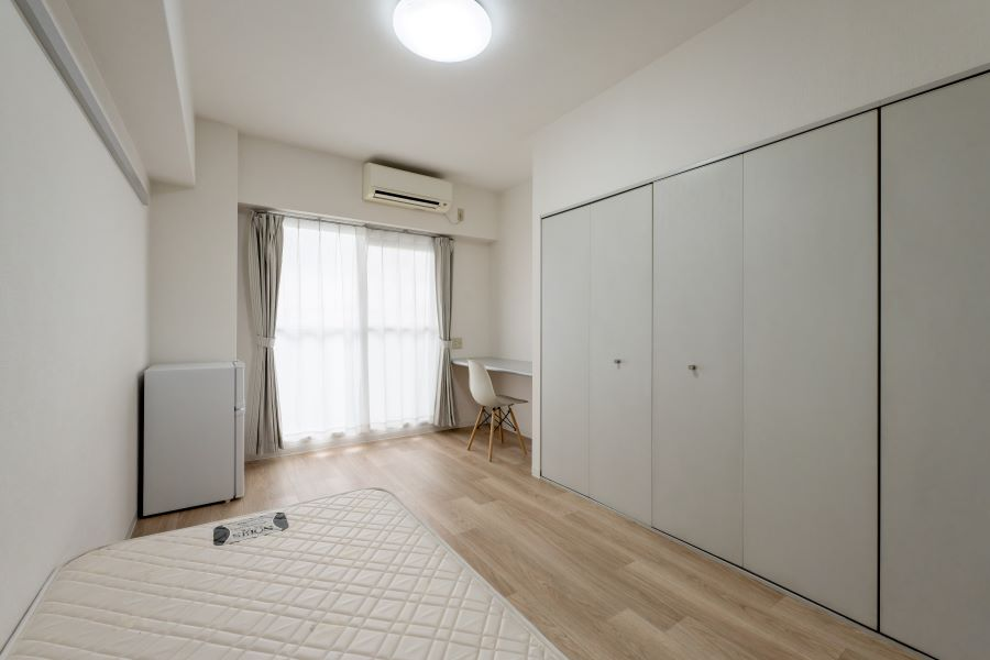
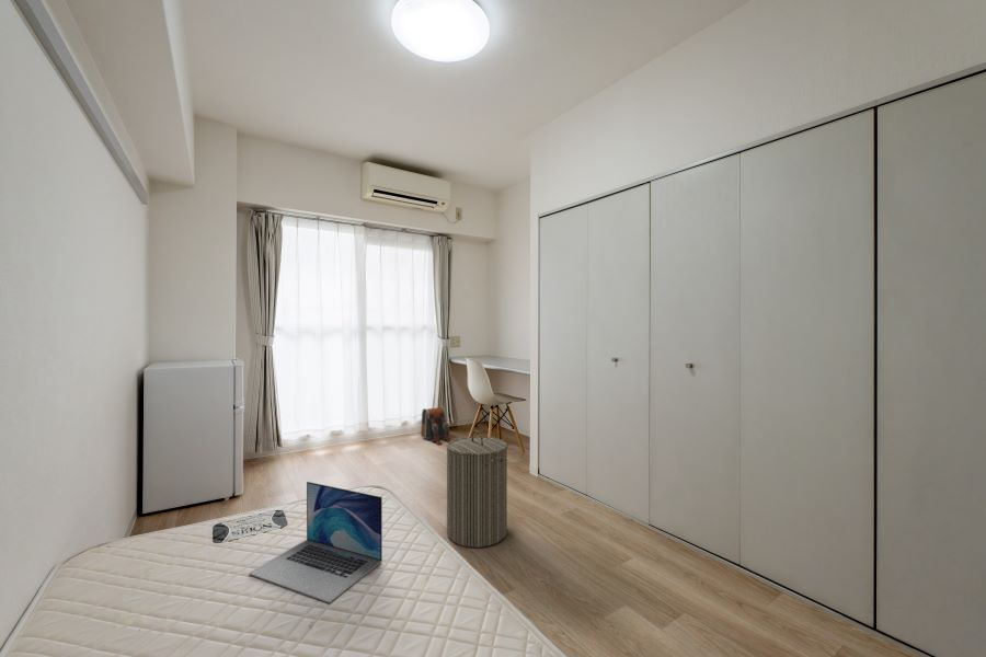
+ backpack (435, 423)
+ laptop (317, 534)
+ laundry hamper (477, 481)
